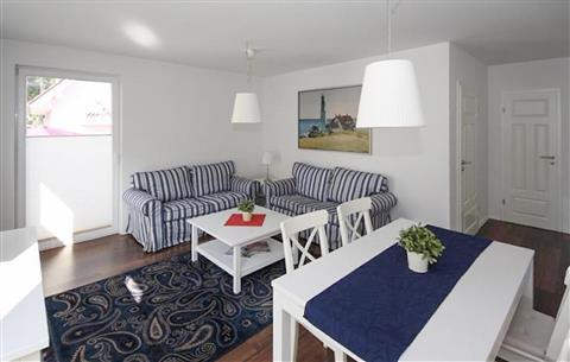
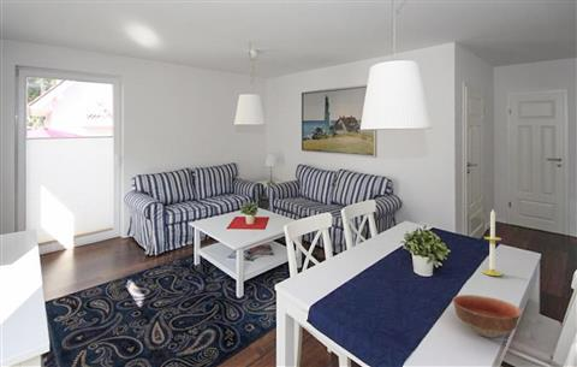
+ bowl (484, 318)
+ candle (492, 241)
